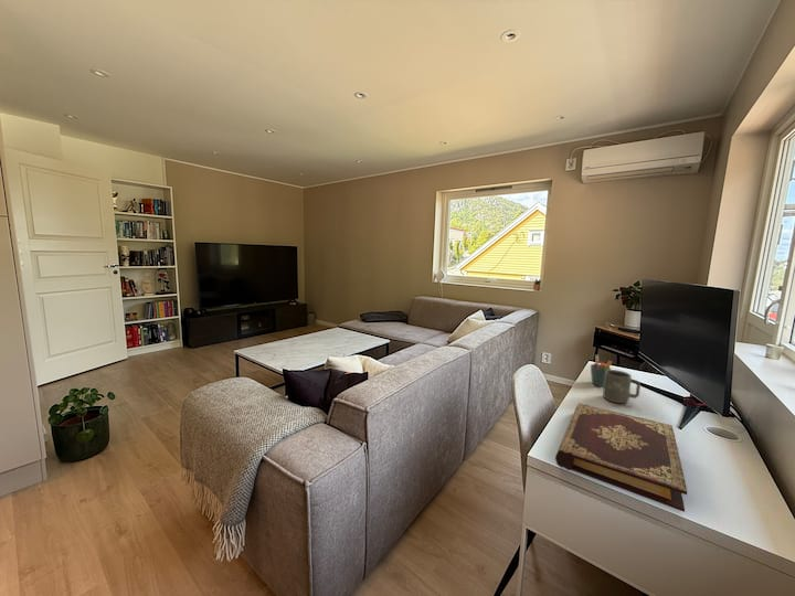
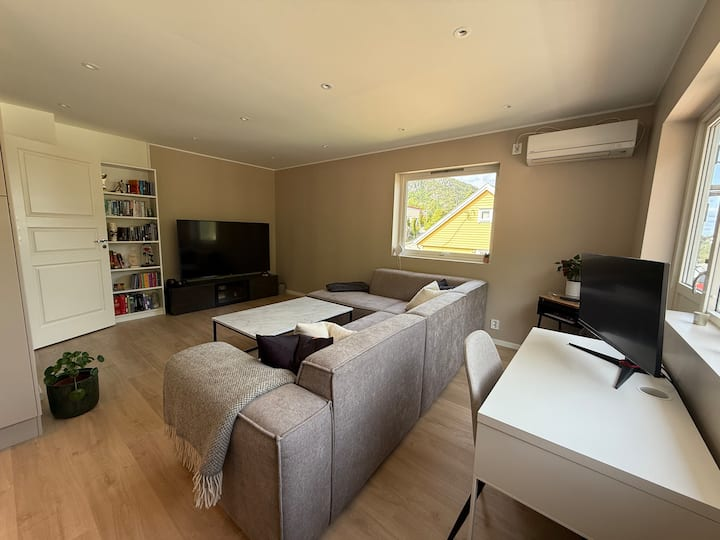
- mug (621, 386)
- book (617, 444)
- pen holder (600, 370)
